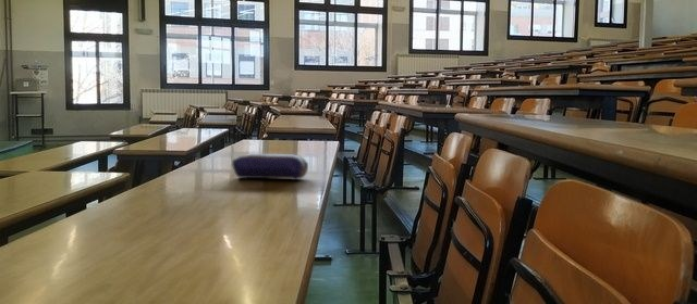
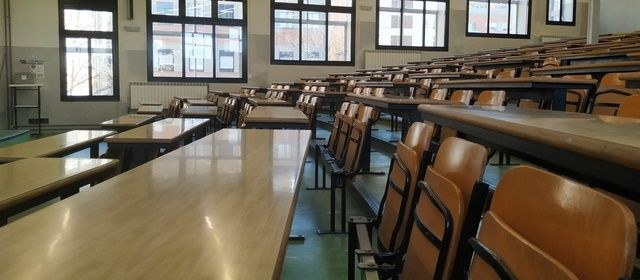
- pencil case (270, 166)
